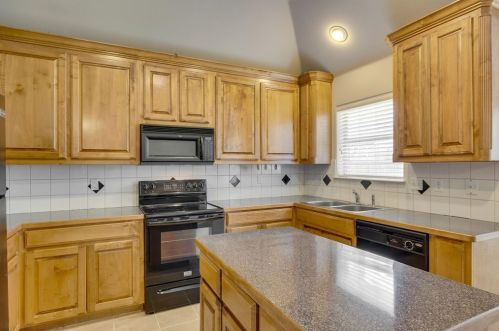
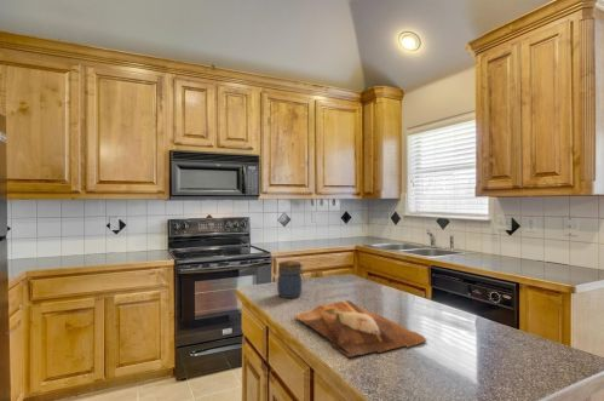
+ jar (291, 277)
+ cutting board (355, 320)
